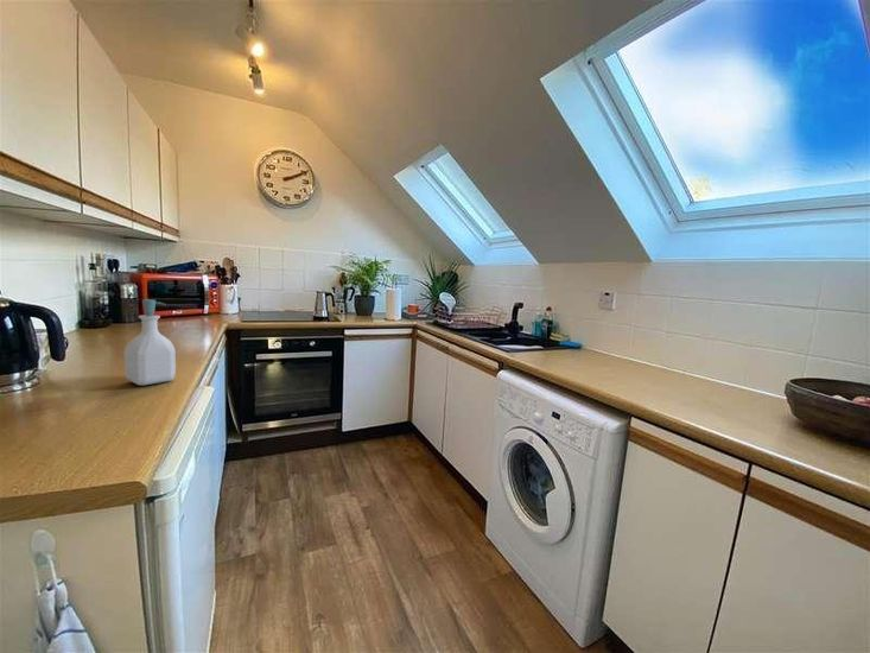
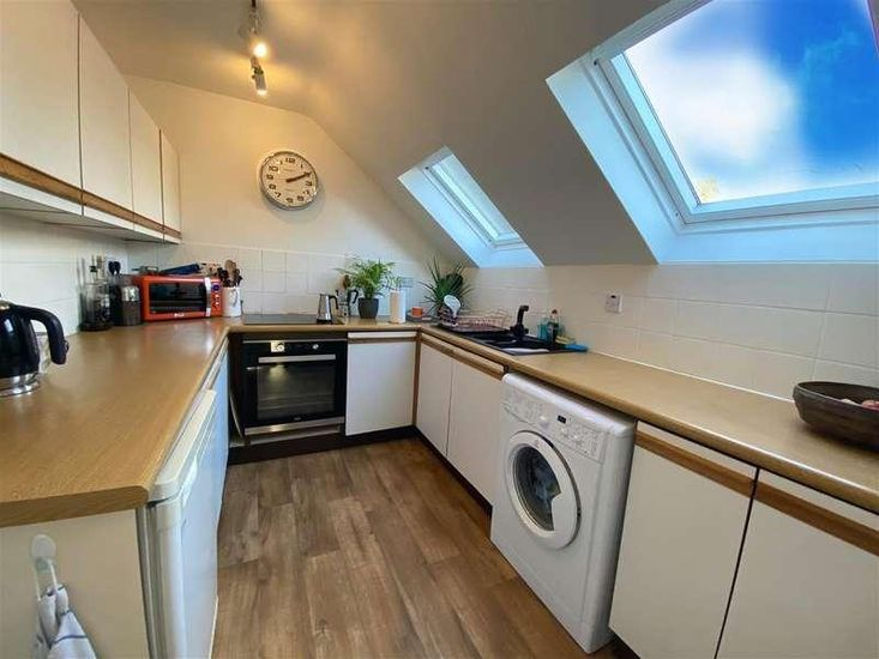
- soap bottle (150, 341)
